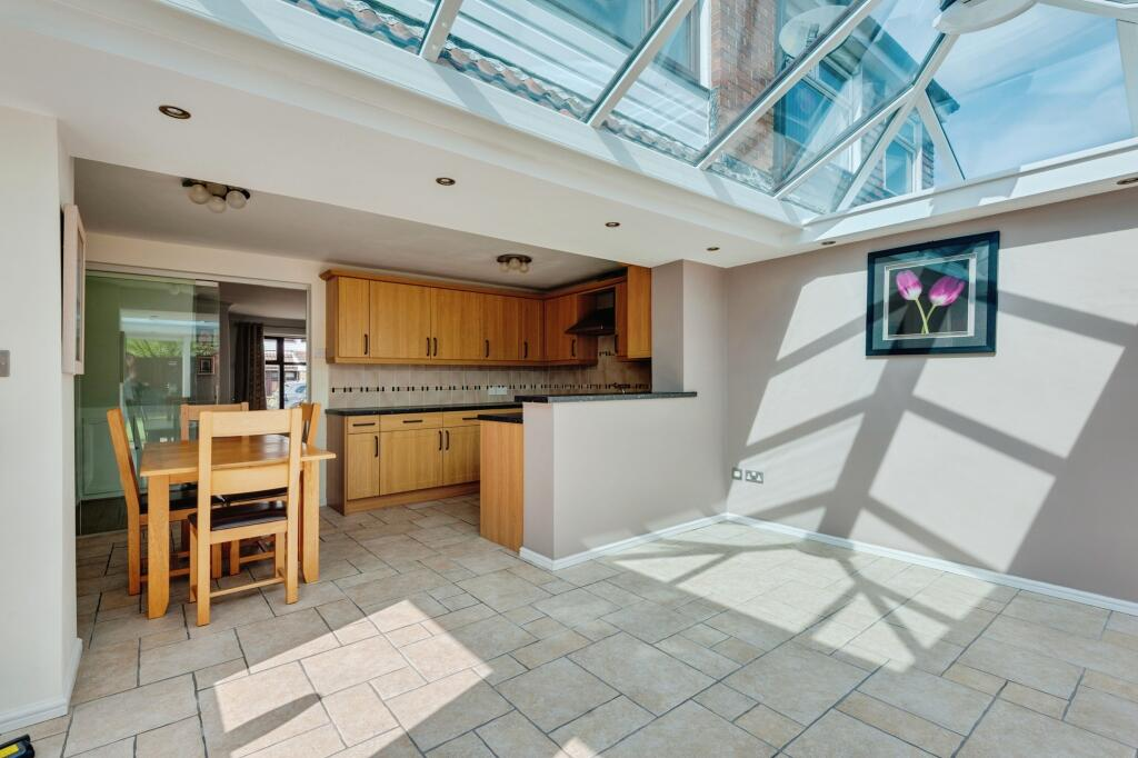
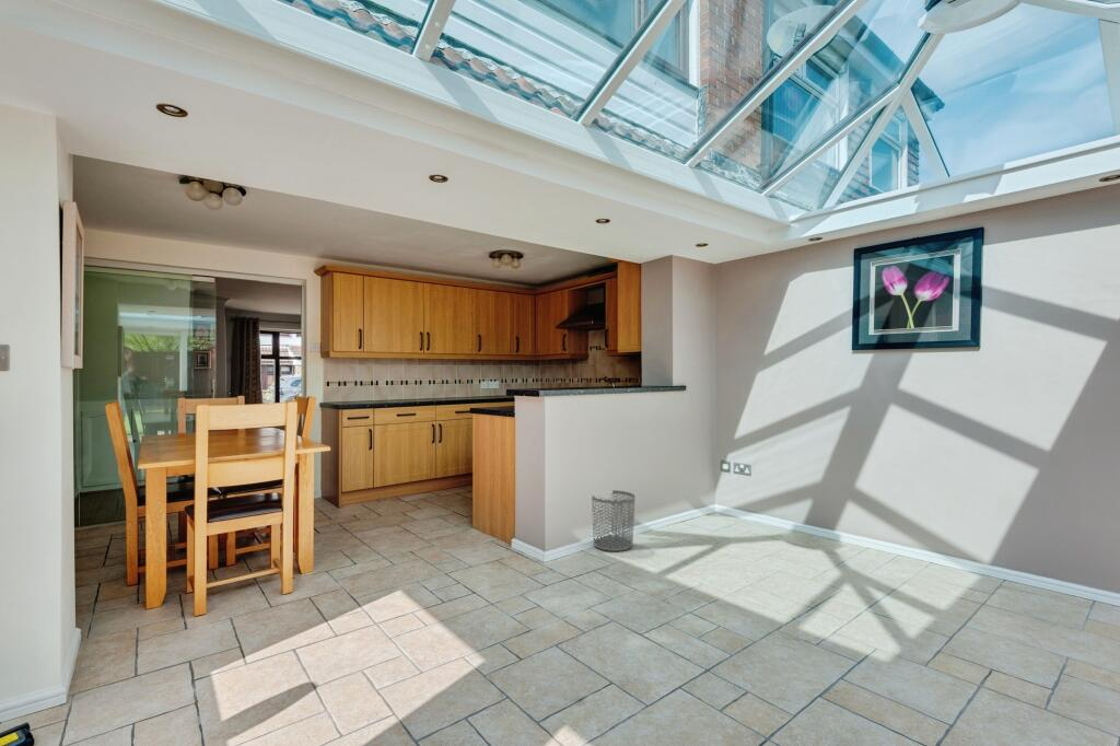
+ waste bin (612, 521)
